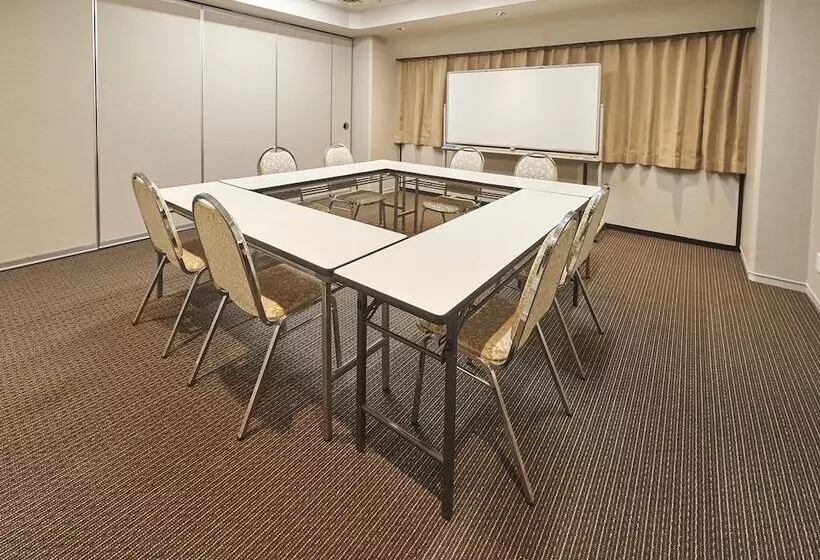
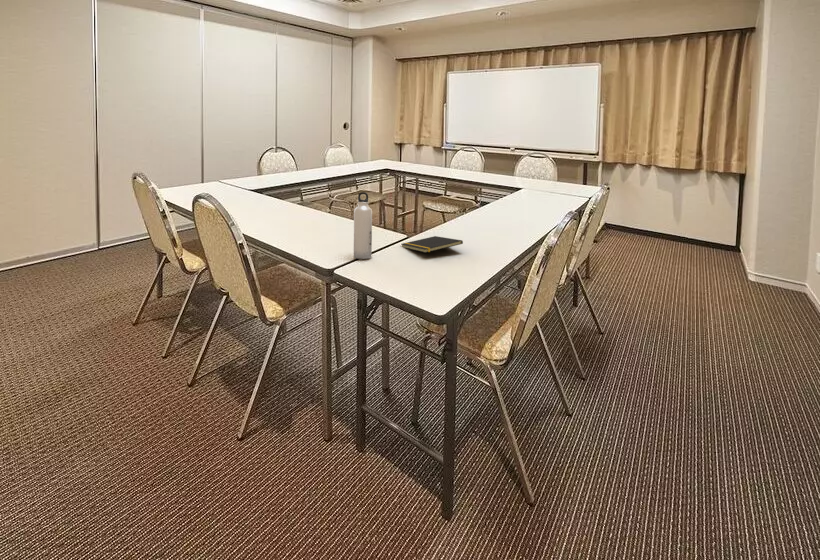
+ water bottle (362, 225)
+ notepad (430, 243)
